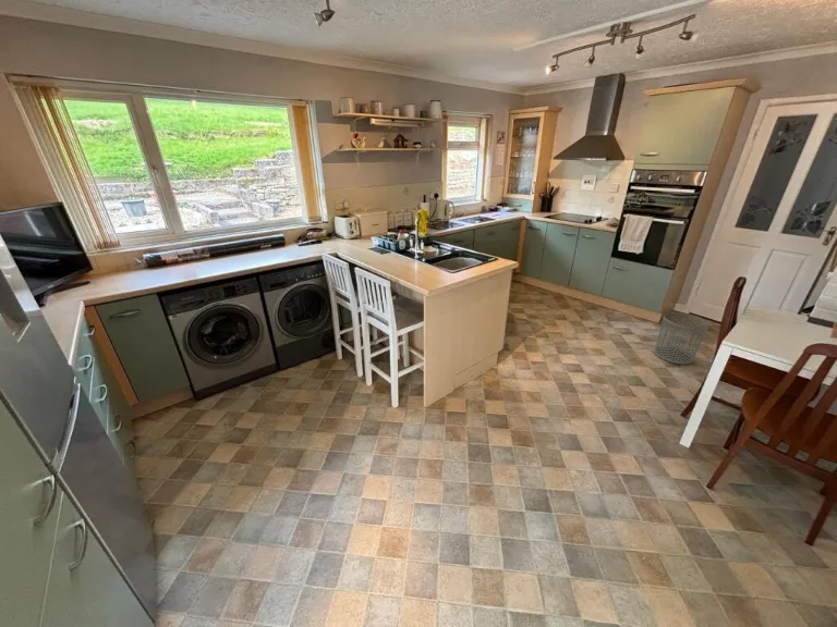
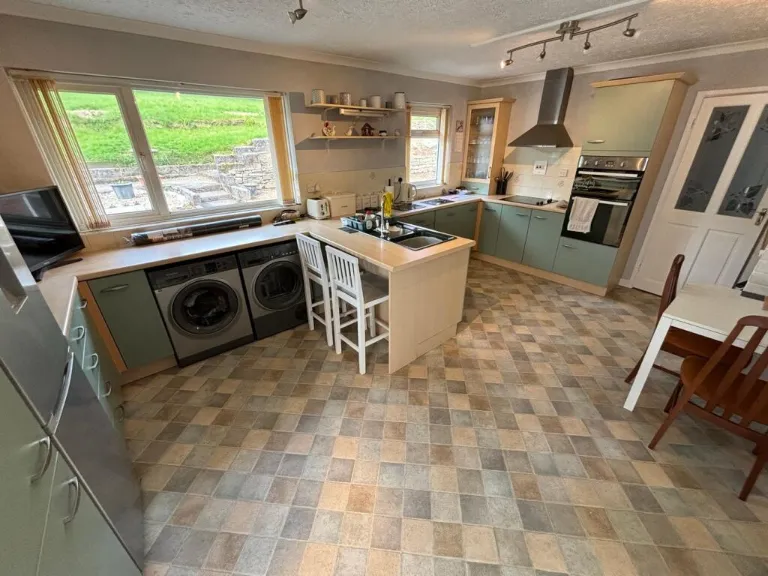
- waste bin (679, 337)
